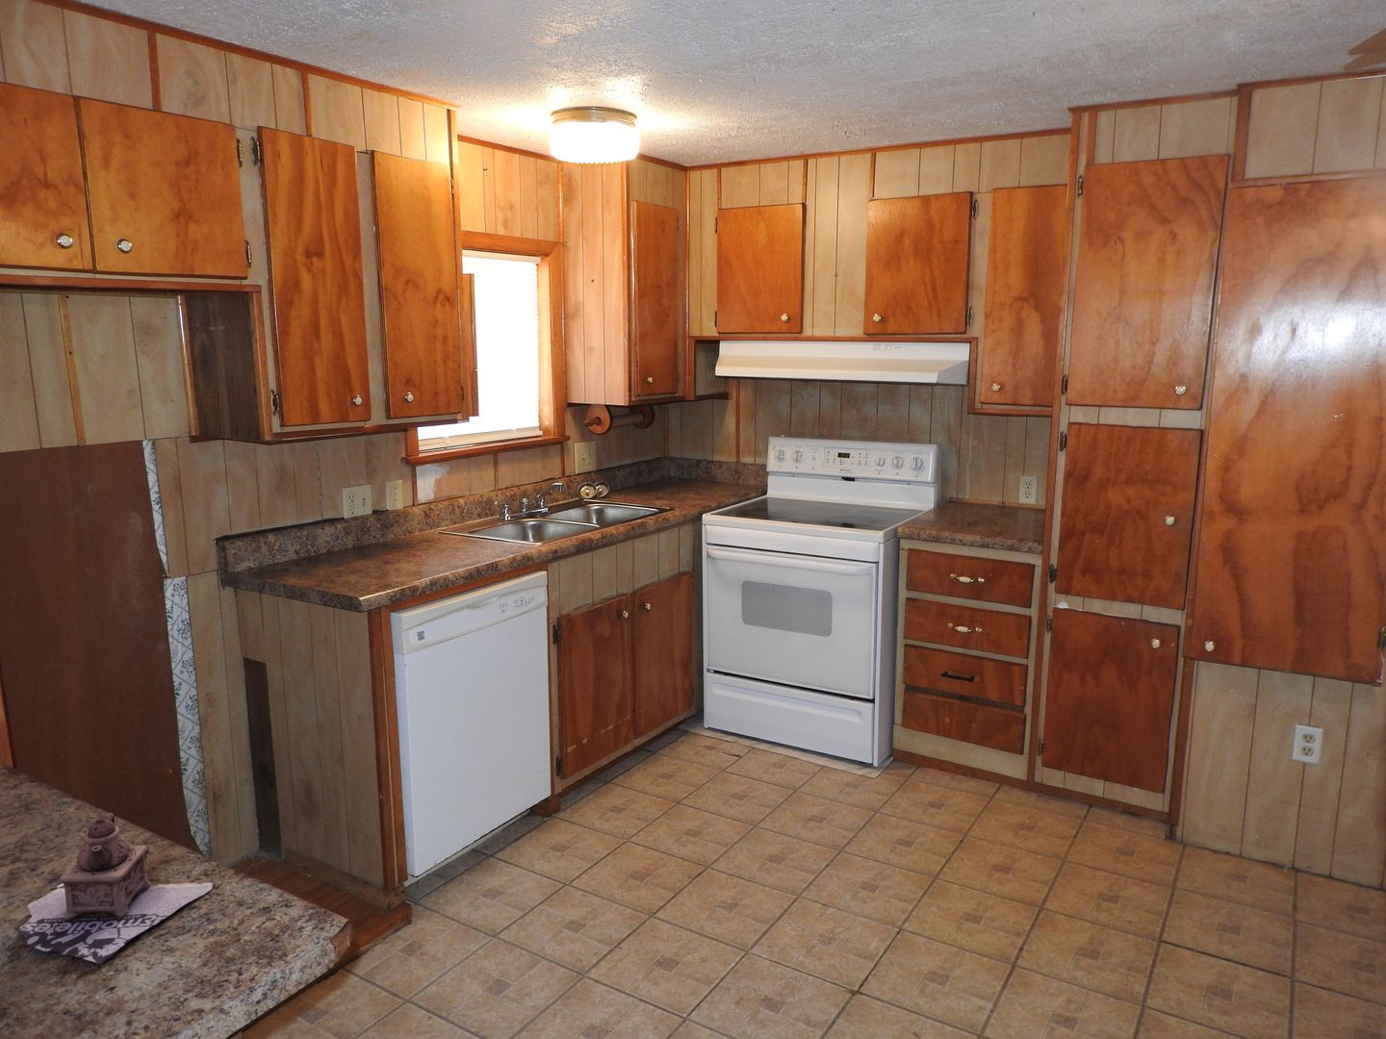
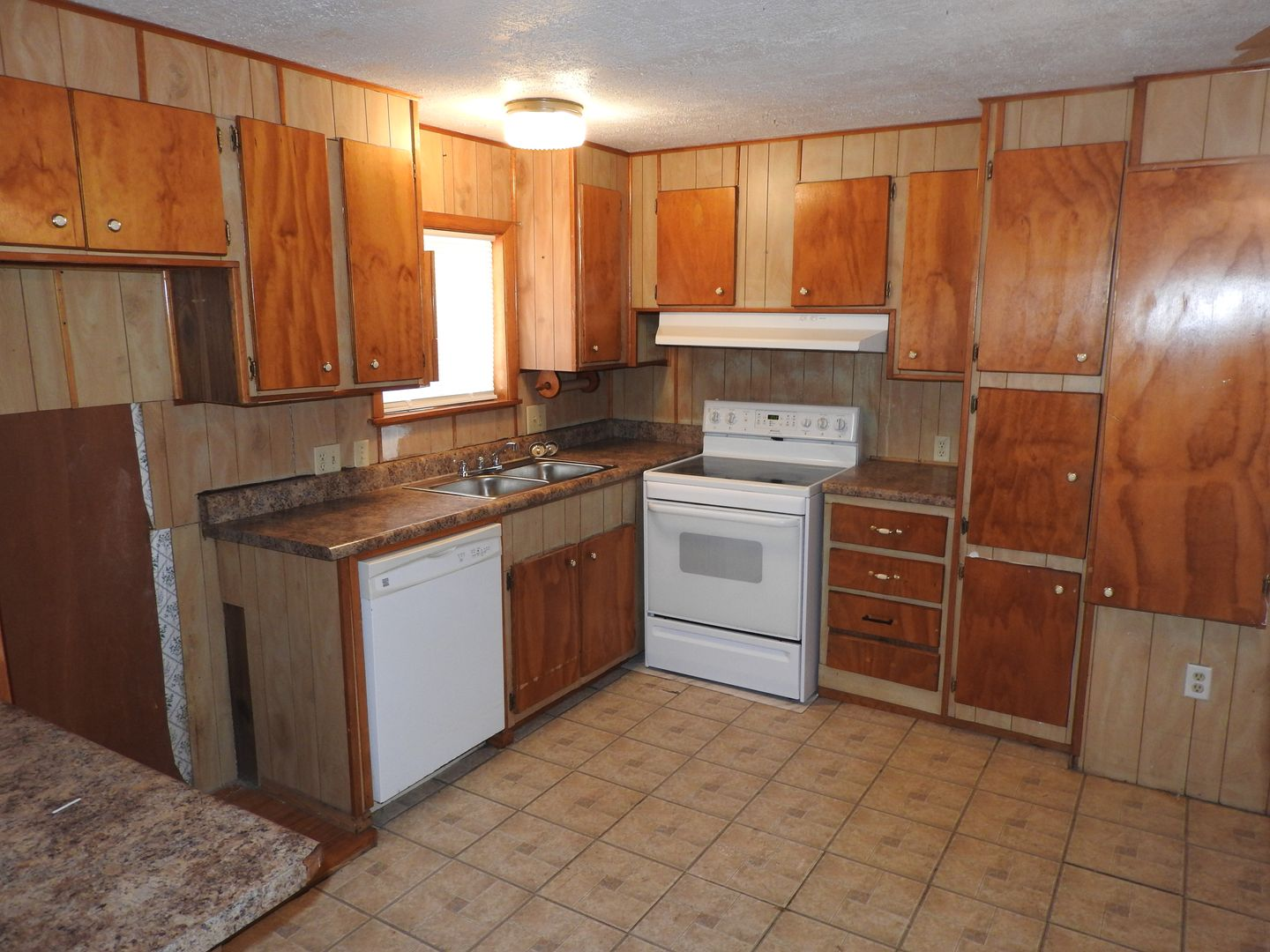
- teapot (100, 867)
